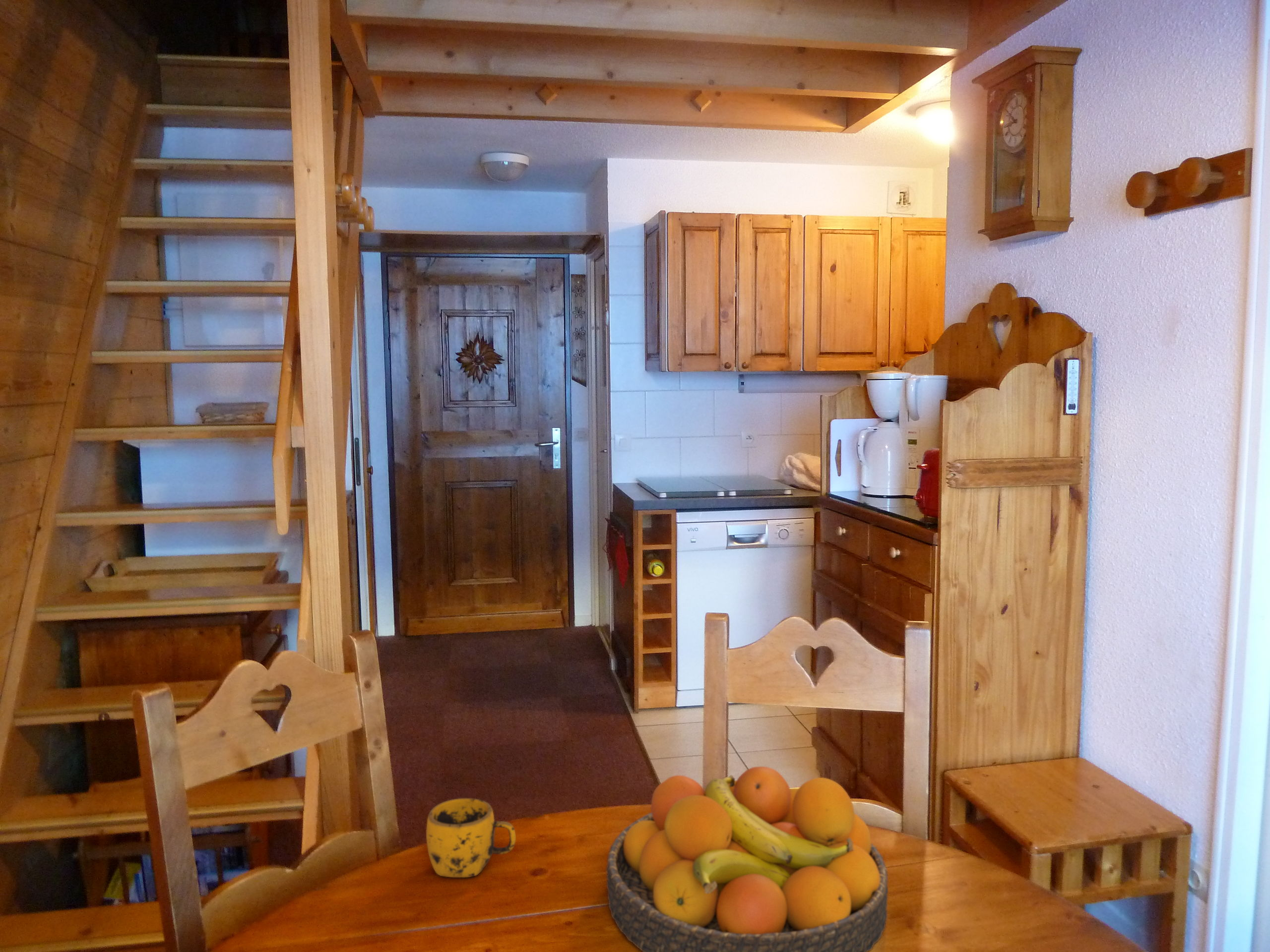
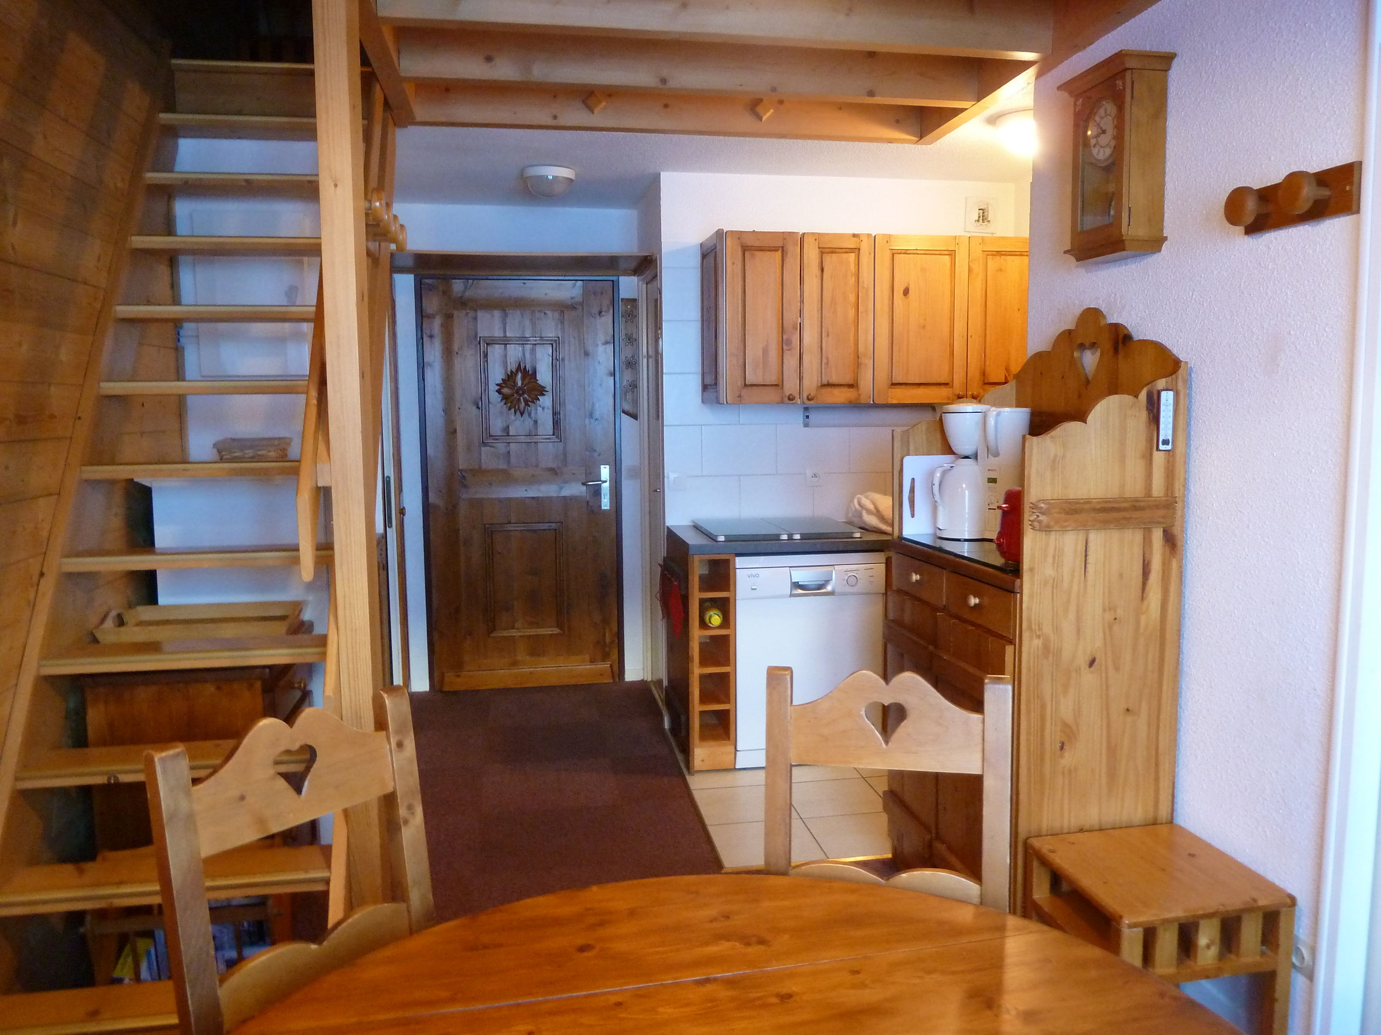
- mug (472, 839)
- fruit bowl (746, 839)
